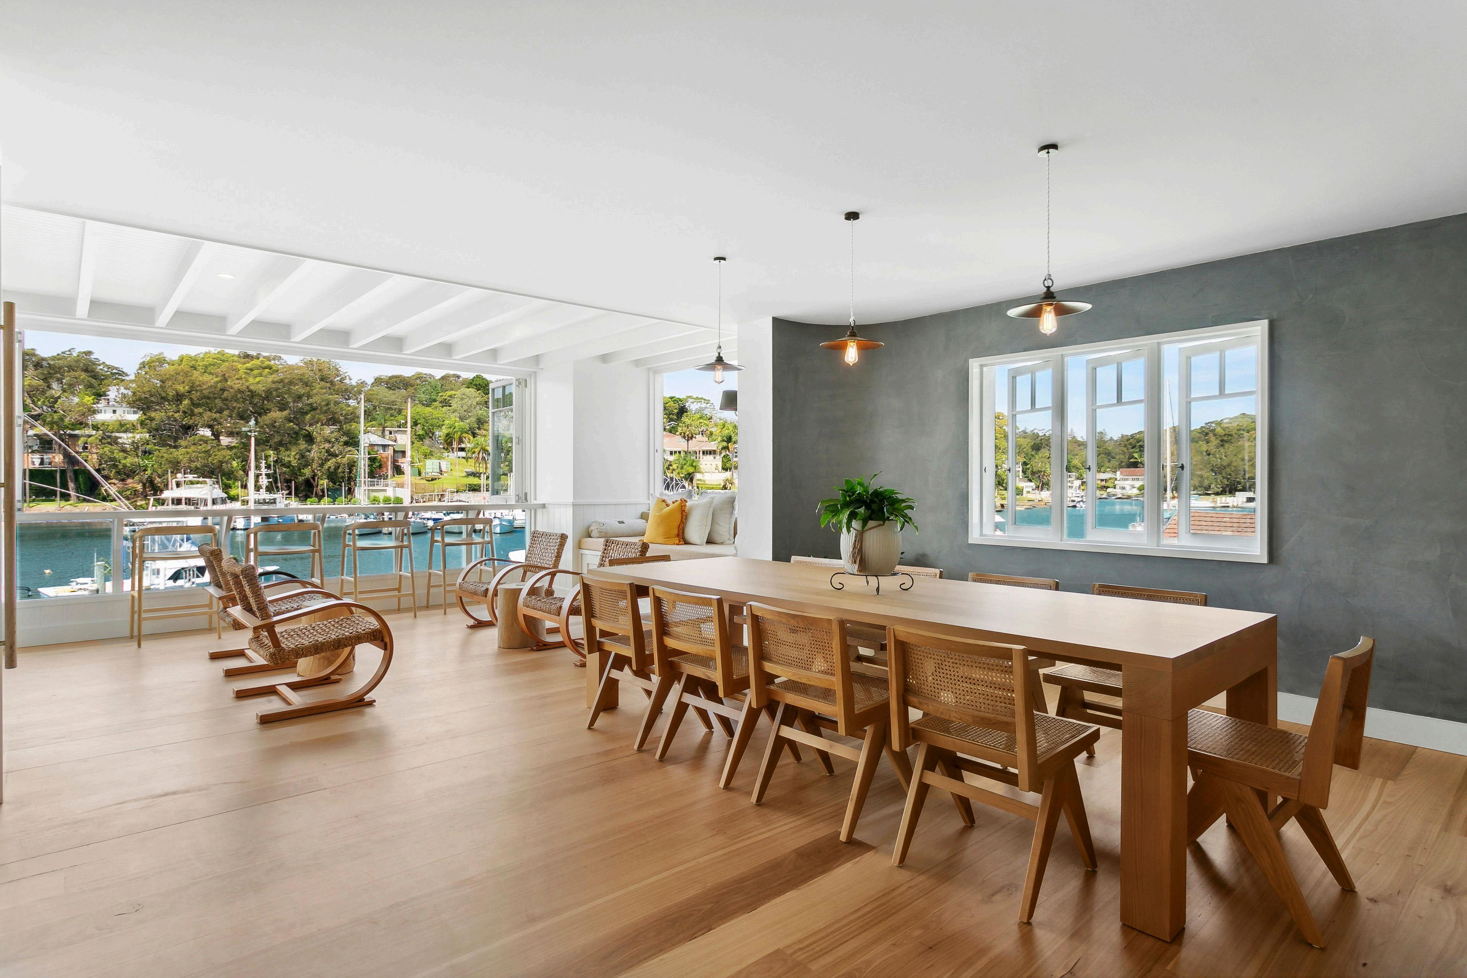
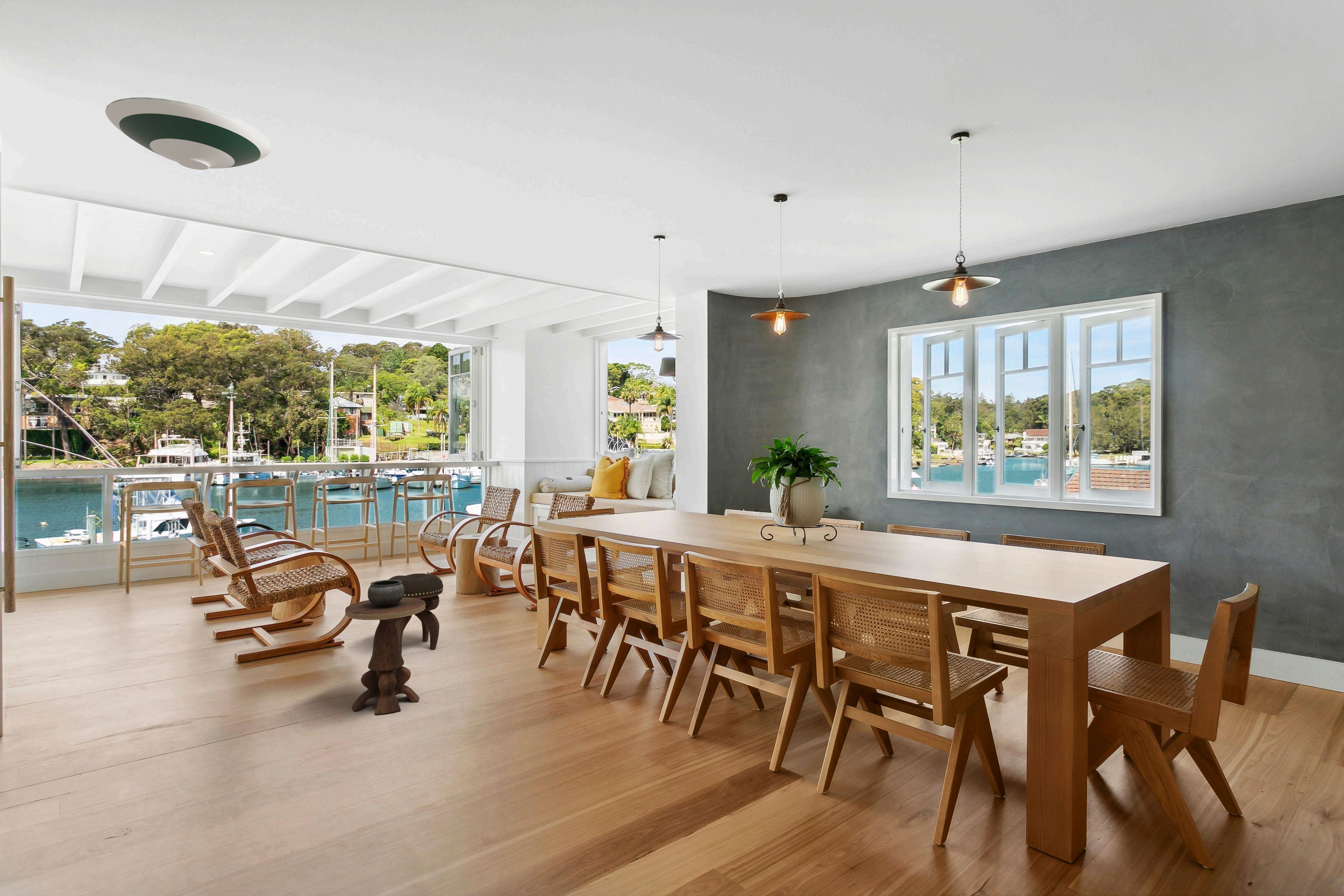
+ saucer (193, 148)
+ footstool (414, 614)
+ side table (386, 642)
